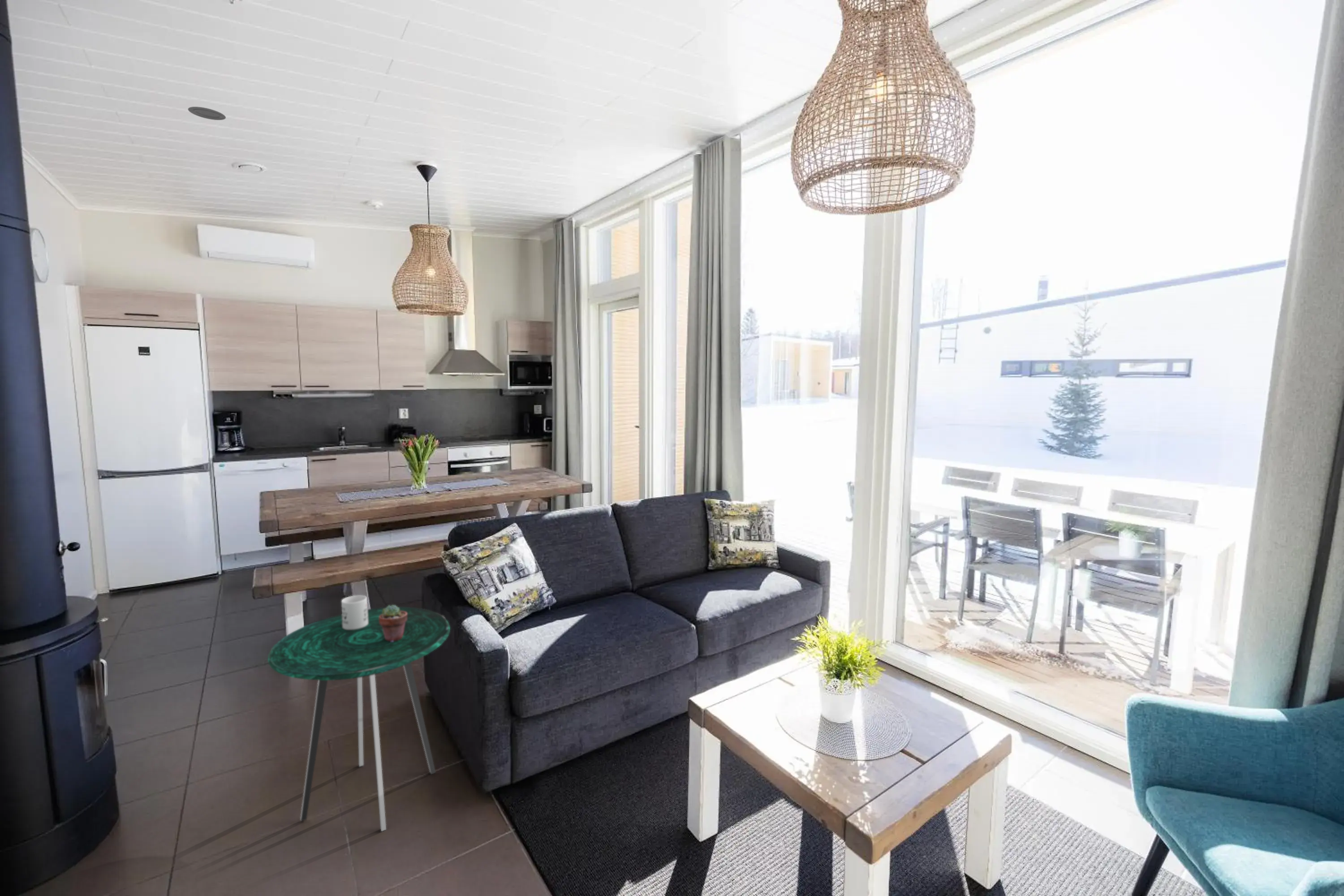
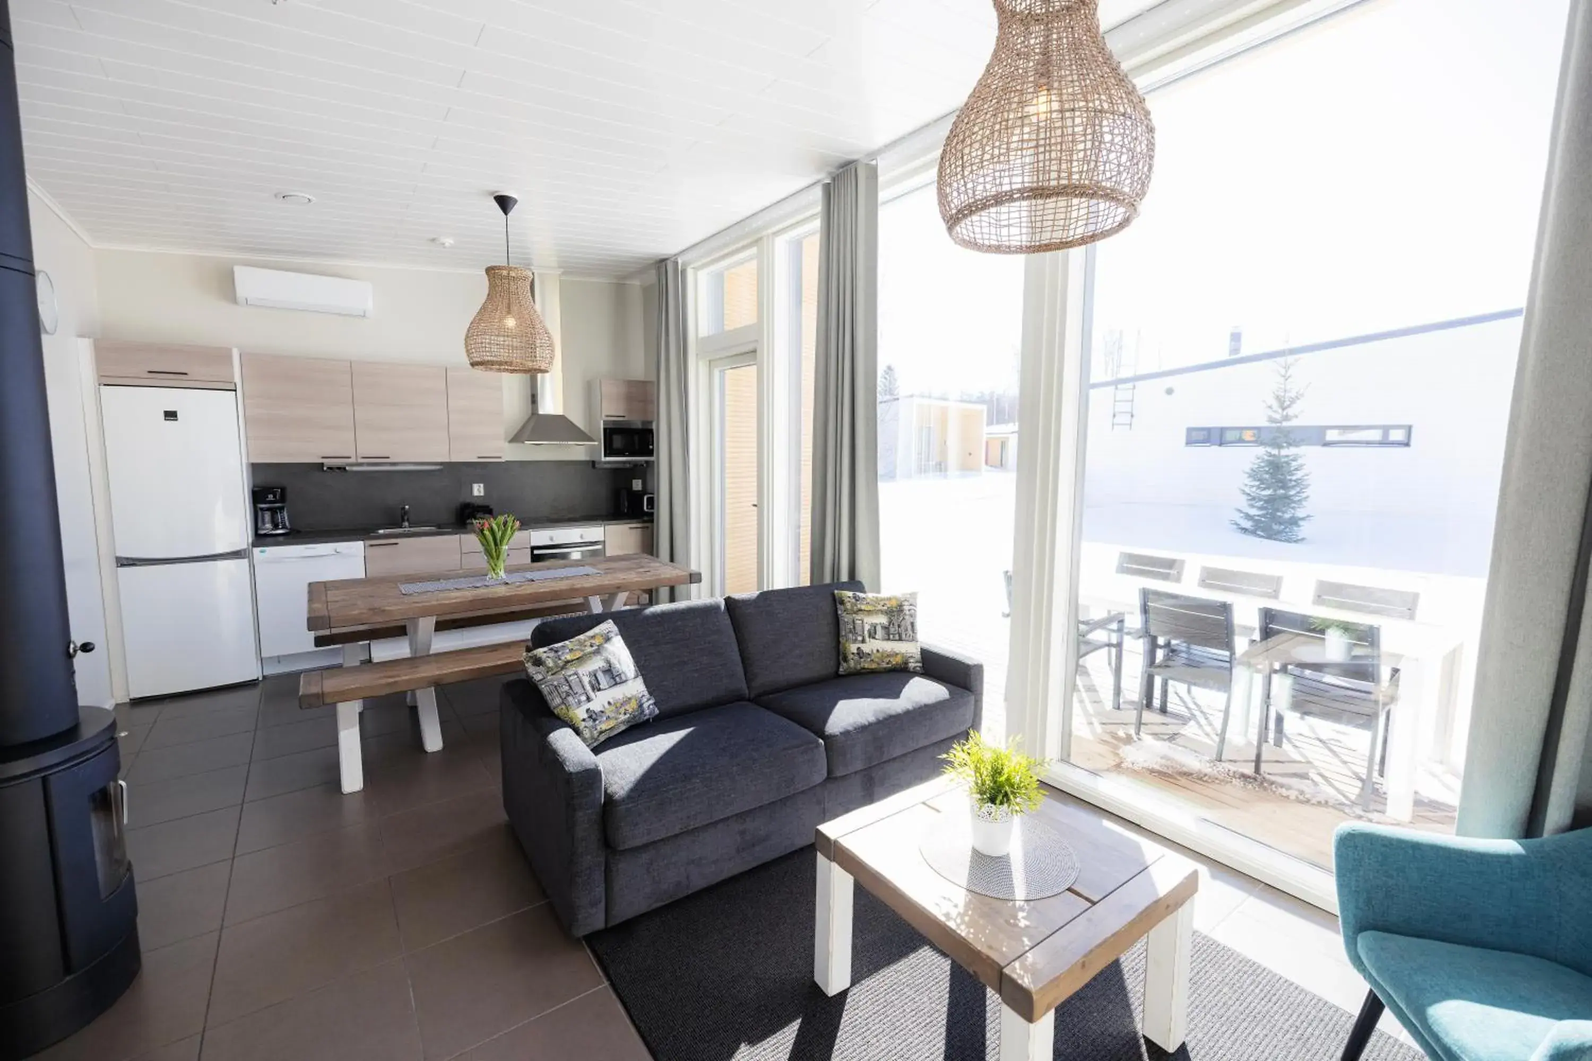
- side table (372, 717)
- mug (354, 610)
- recessed light (207, 112)
- potted succulent (393, 621)
